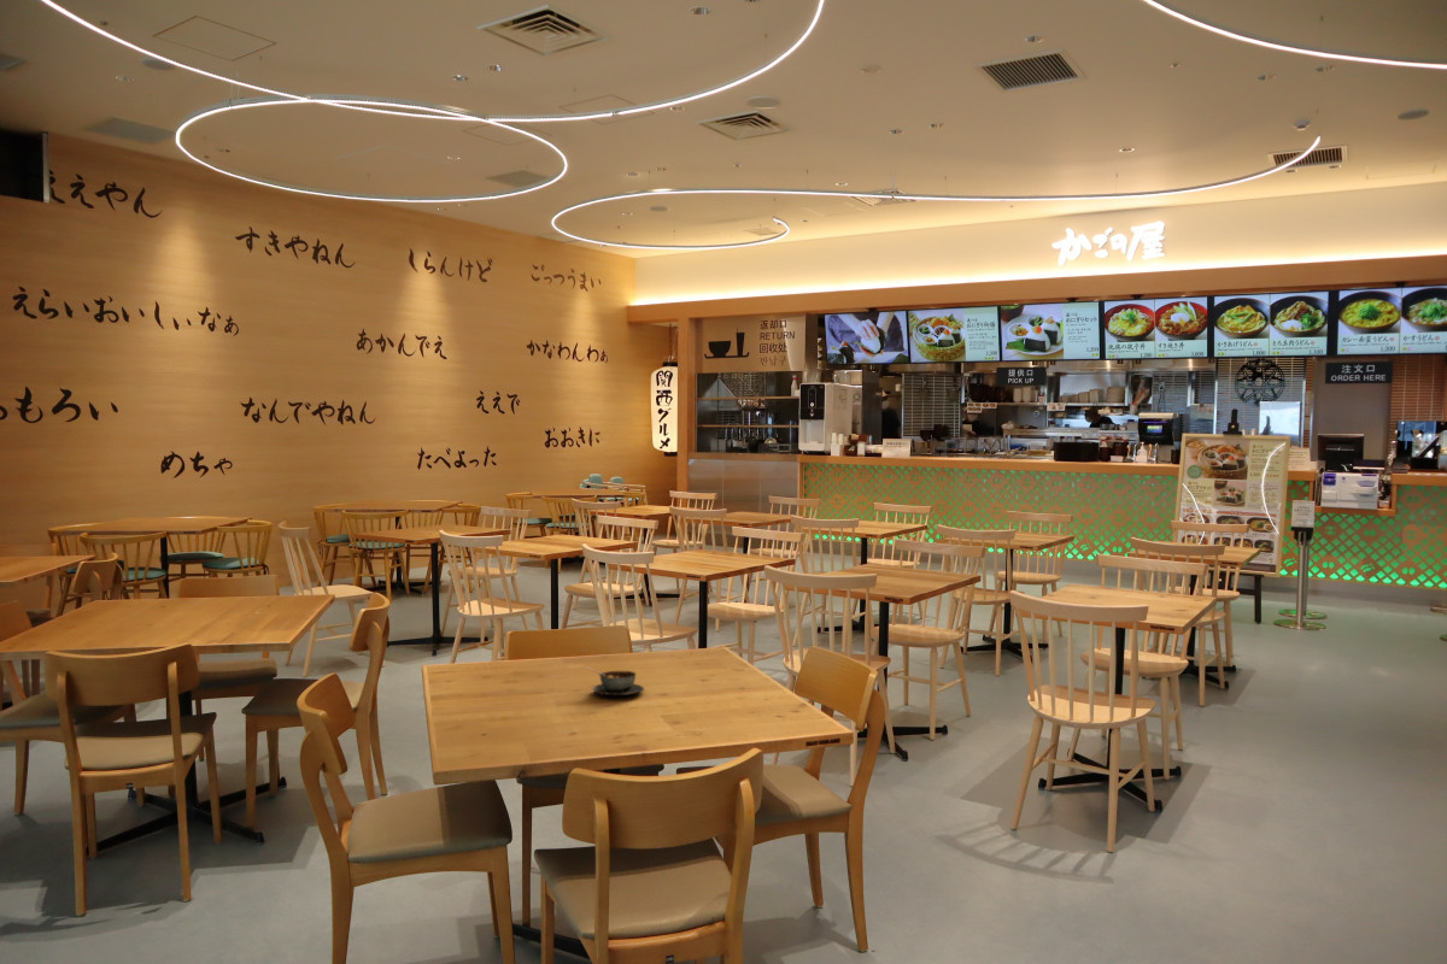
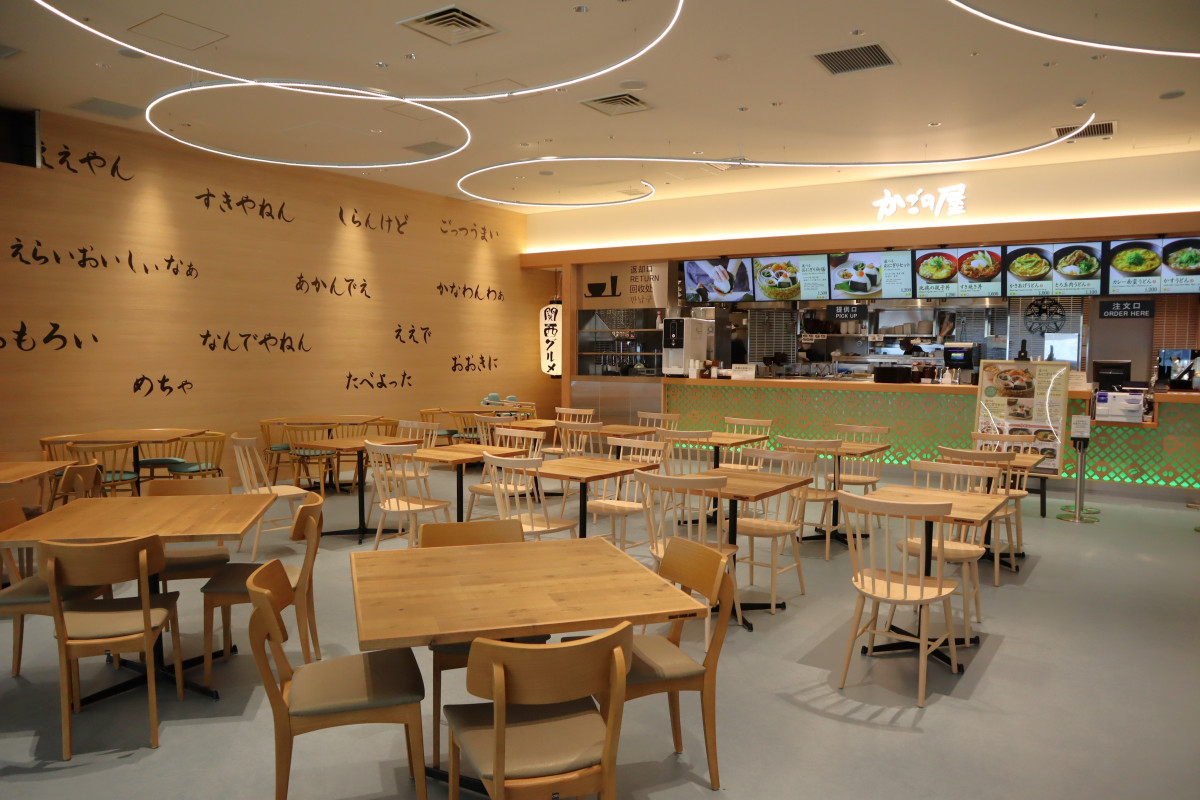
- soup bowl (616, 680)
